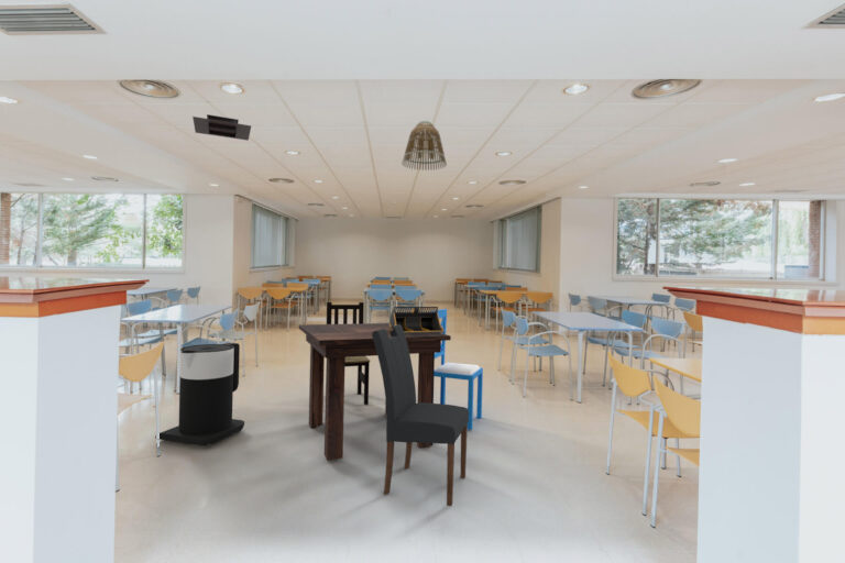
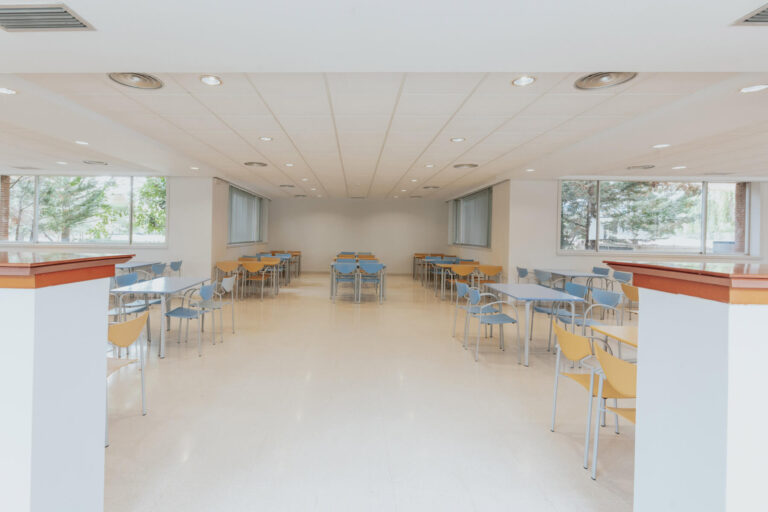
- dining chair (351, 356)
- trash can (208, 389)
- paper towel holder (416, 319)
- lamp shade (425, 143)
- dining chair (454, 365)
- dining table (343, 382)
- ceiling vent (222, 126)
- dining chair (421, 406)
